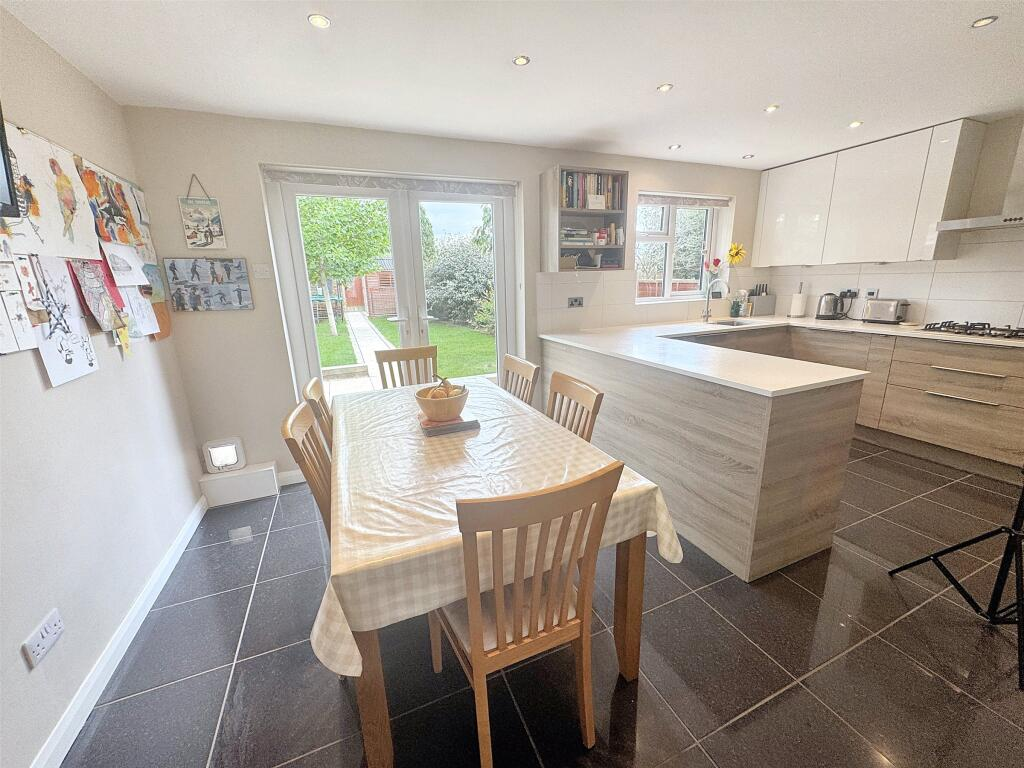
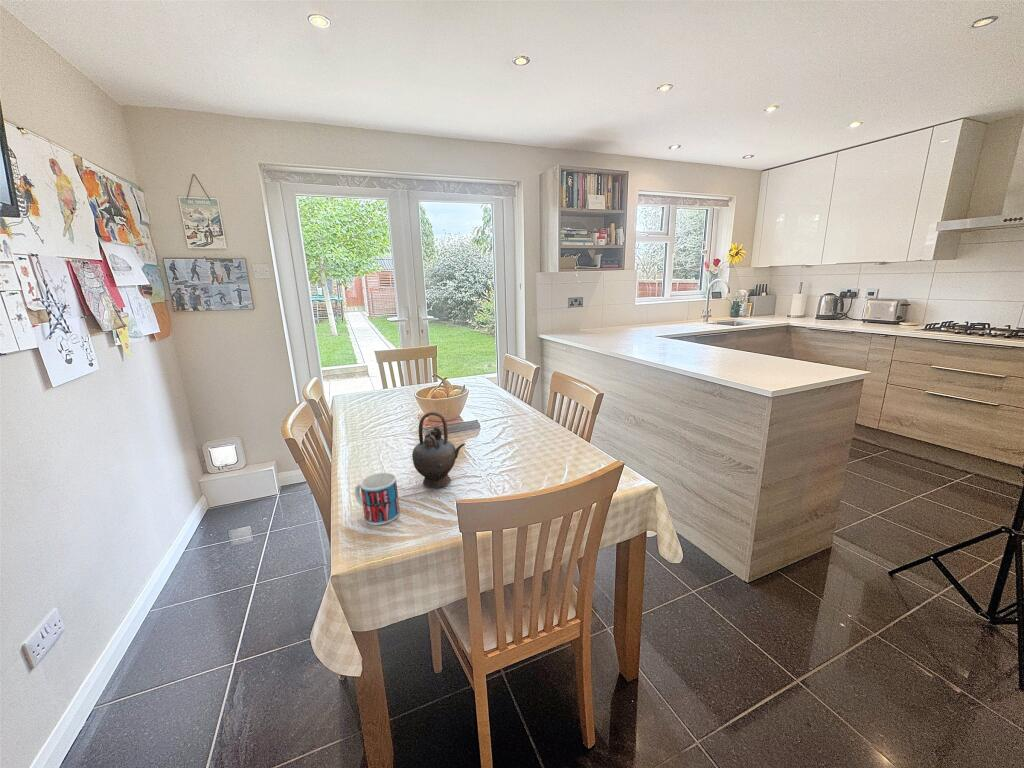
+ teapot (438, 448)
+ mug (374, 497)
